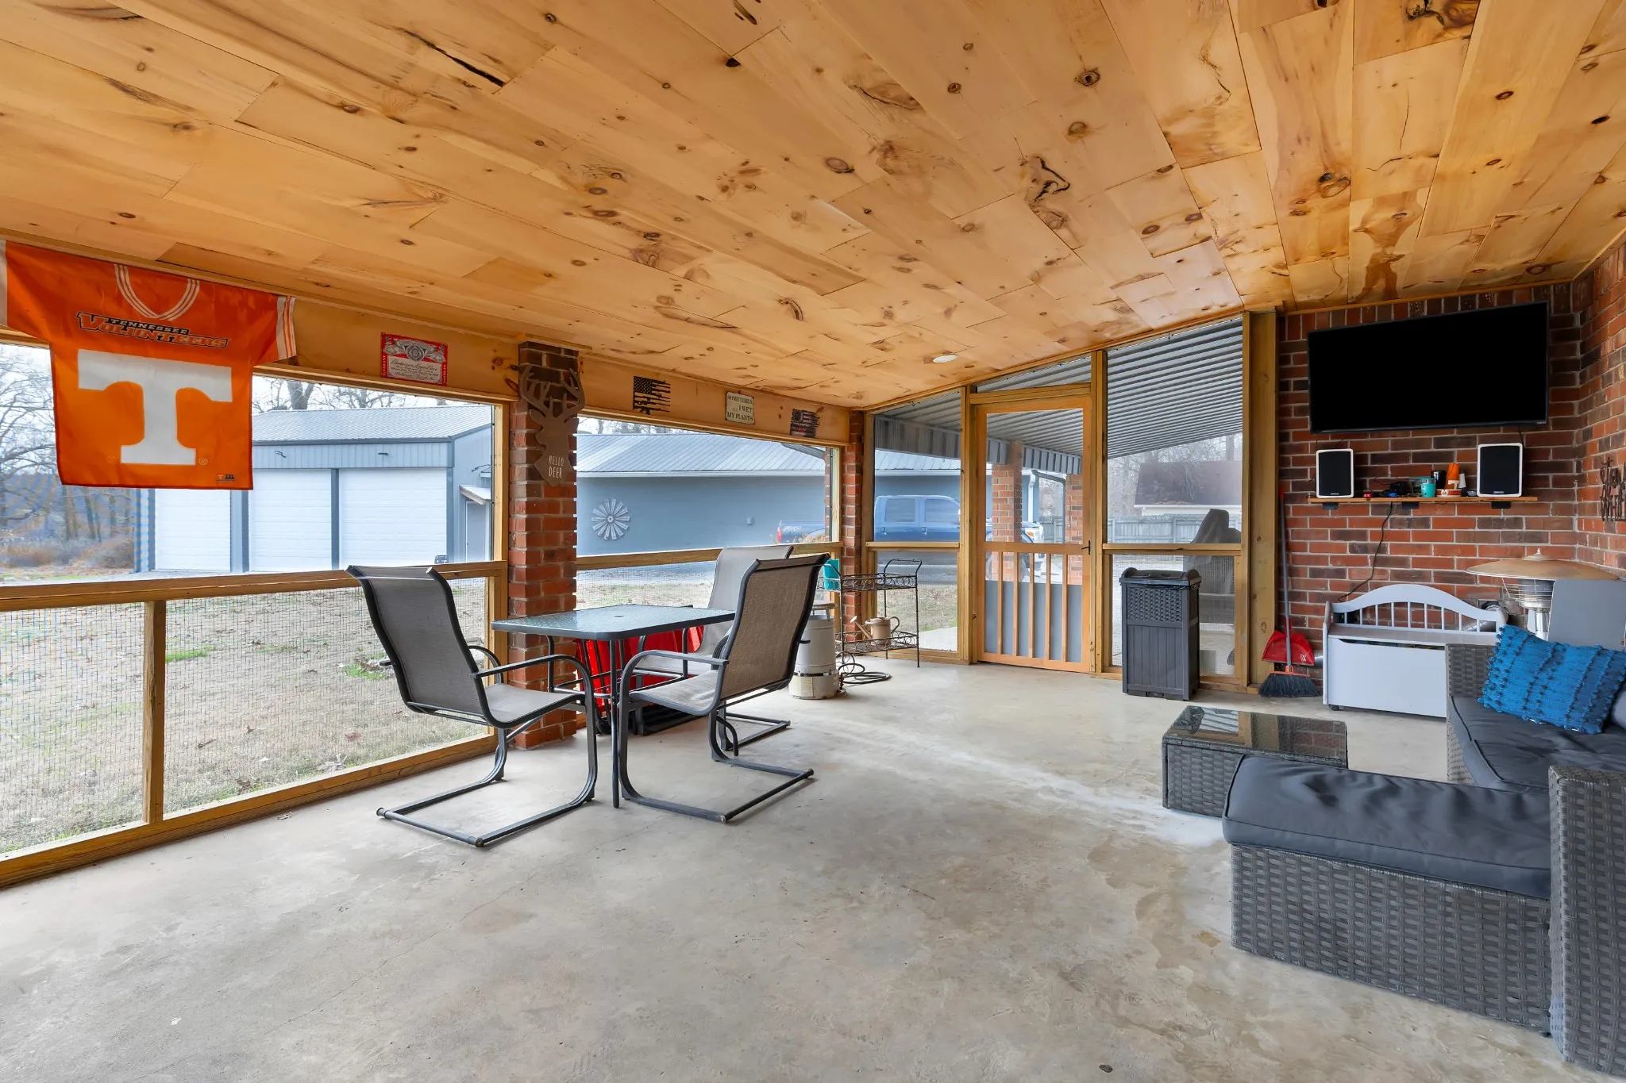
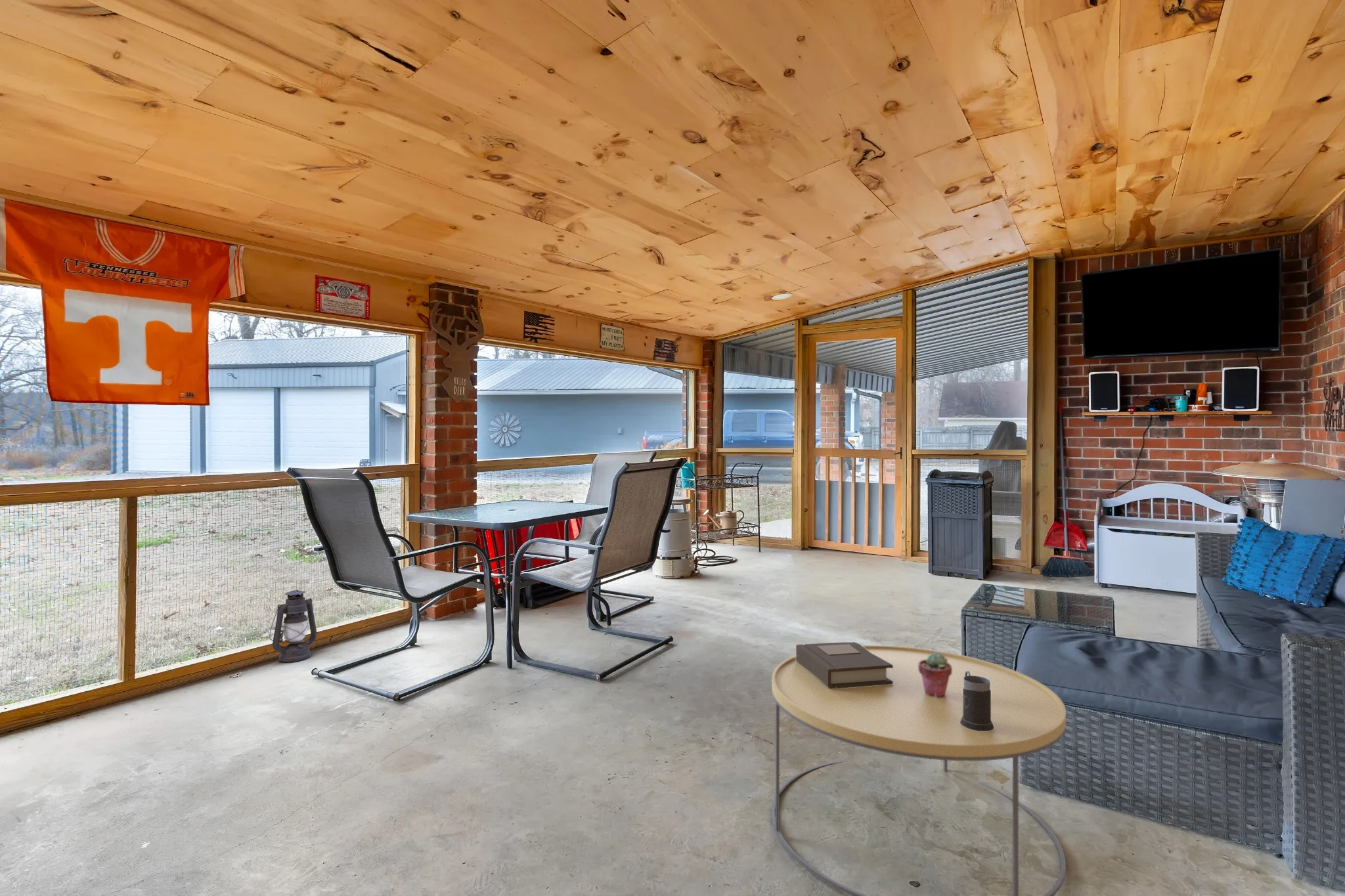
+ potted succulent (935, 669)
+ coffee table (908, 755)
+ lantern (294, 623)
+ book (842, 659)
+ mug (974, 694)
